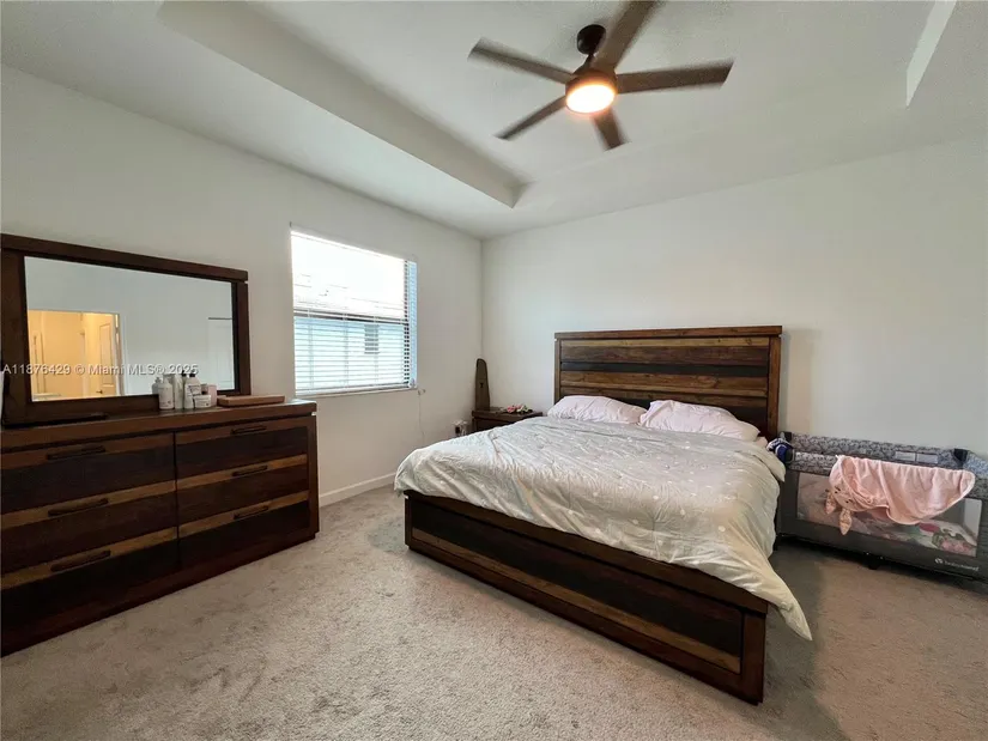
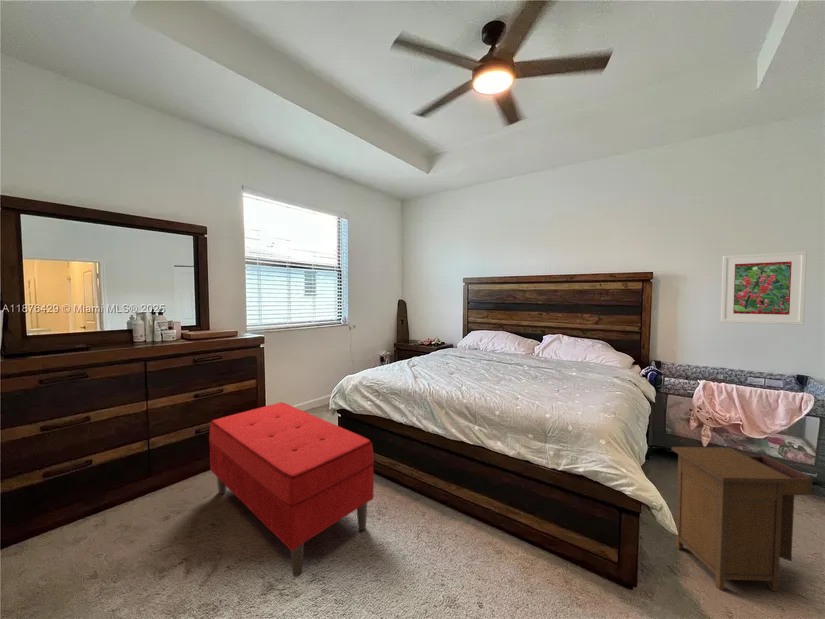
+ nightstand (739, 514)
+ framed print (761, 288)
+ bench (285, 469)
